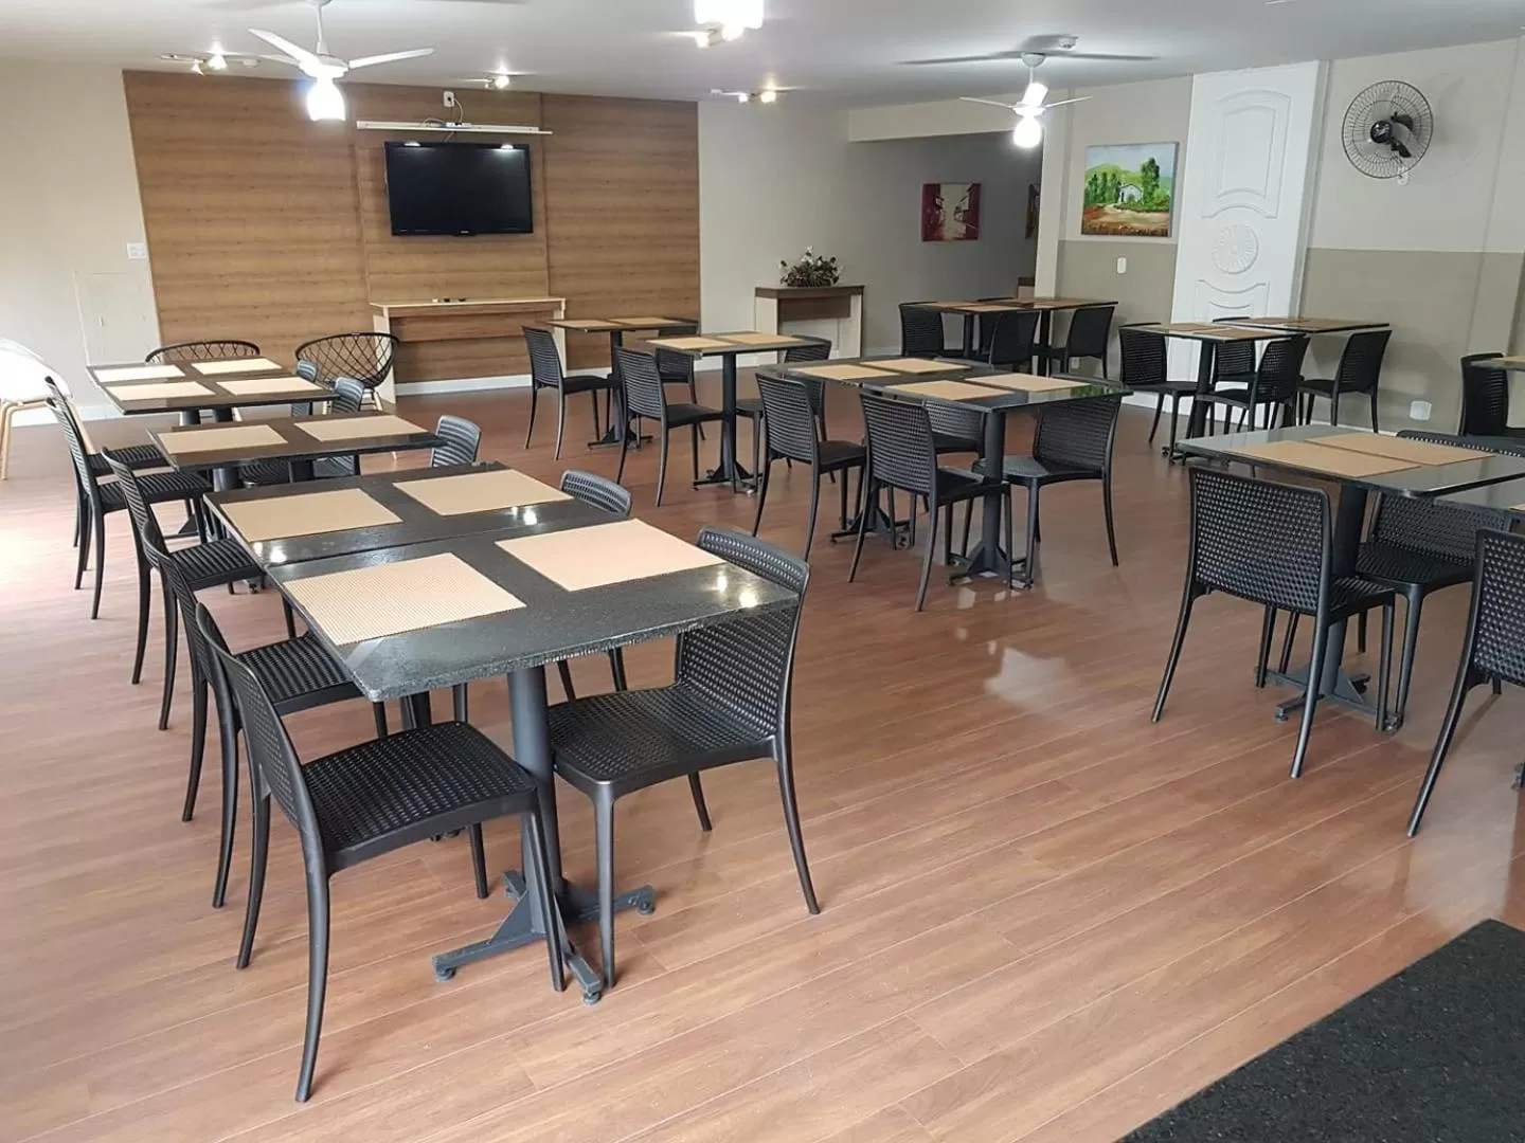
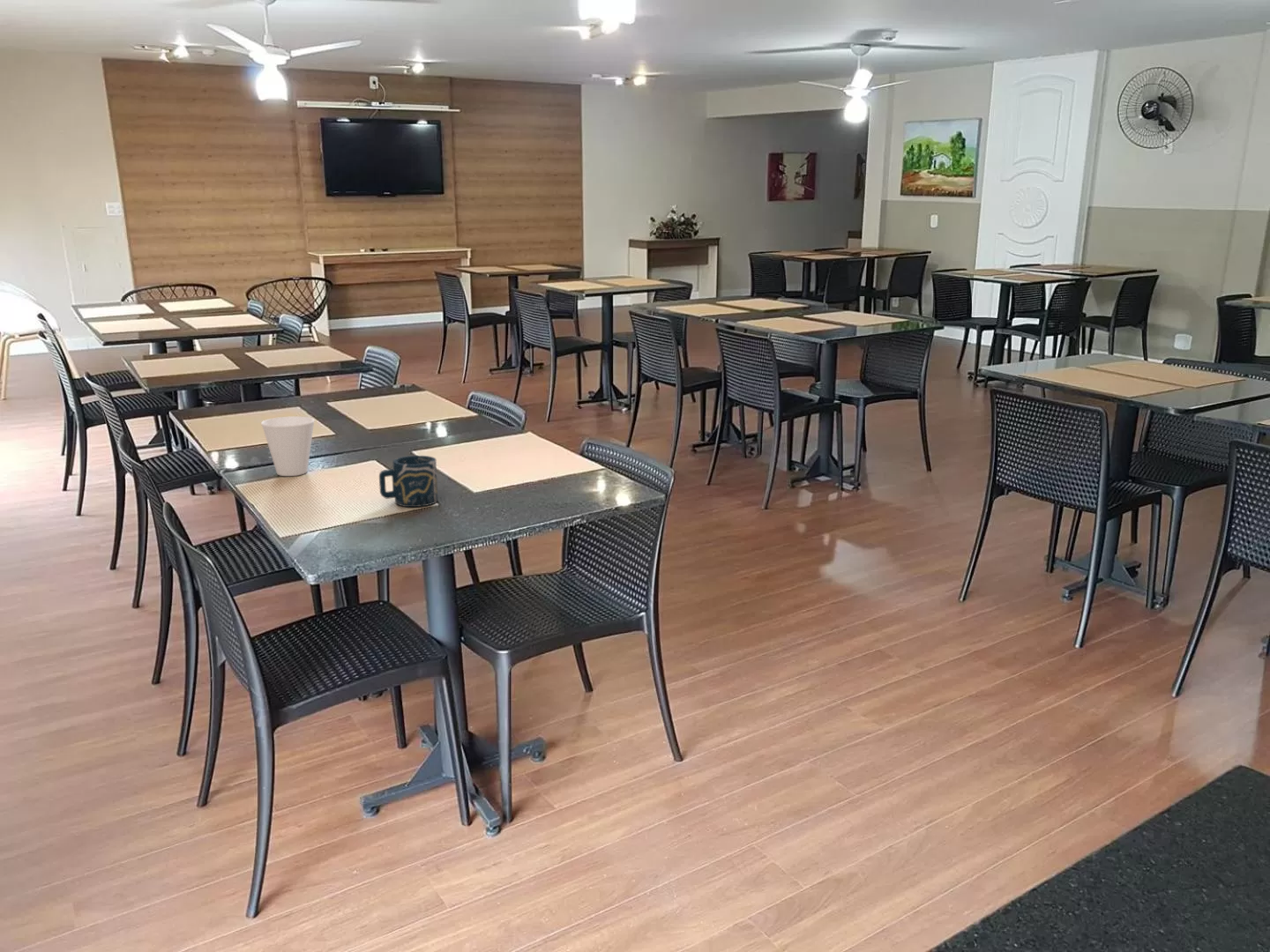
+ cup (289, 446)
+ cup (408, 481)
